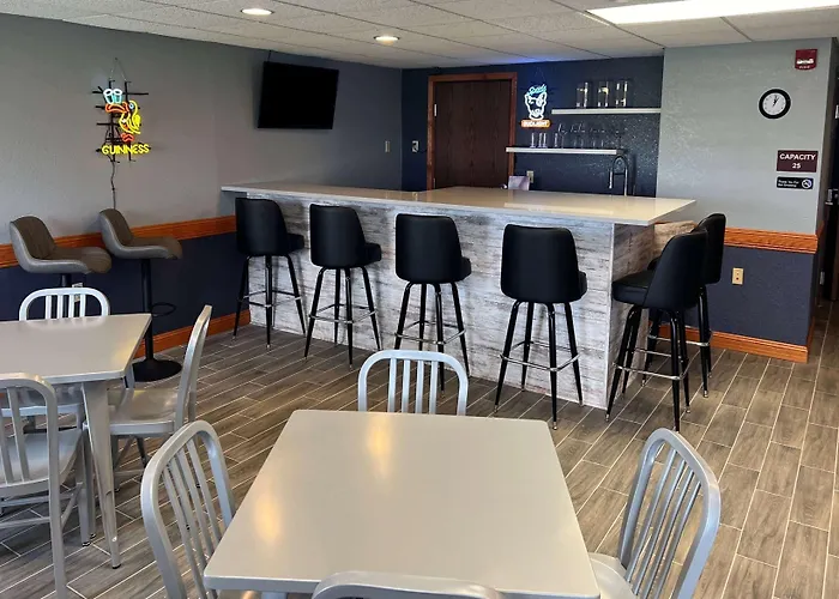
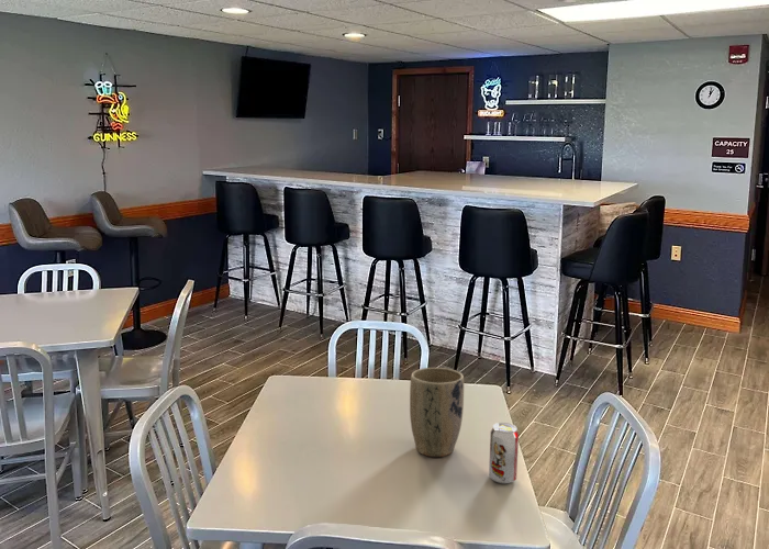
+ plant pot (436, 412)
+ beverage can (503, 452)
